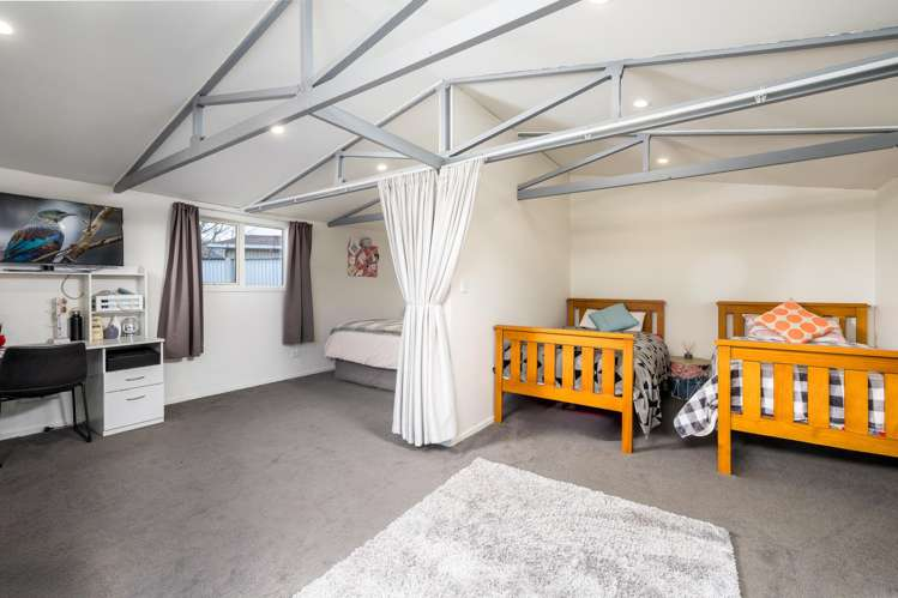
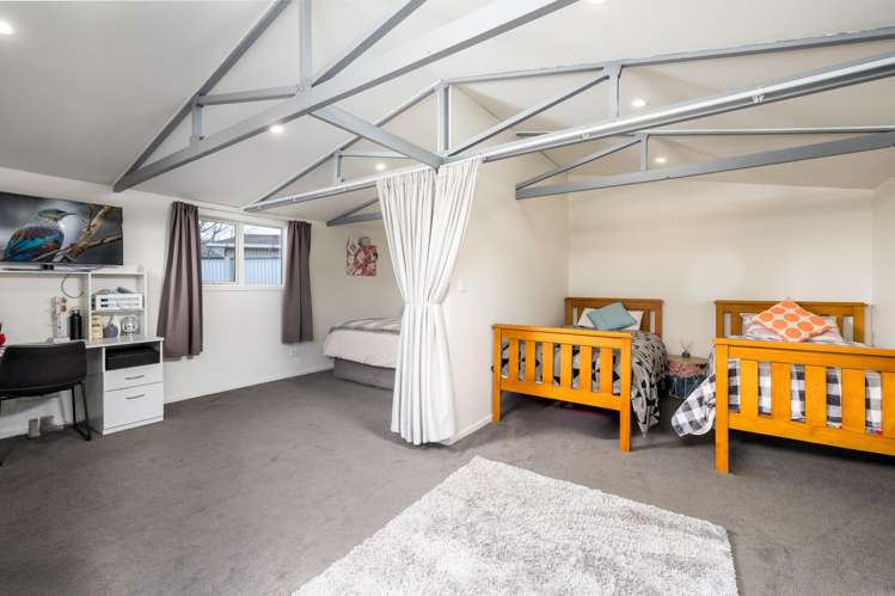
+ boots (42, 425)
